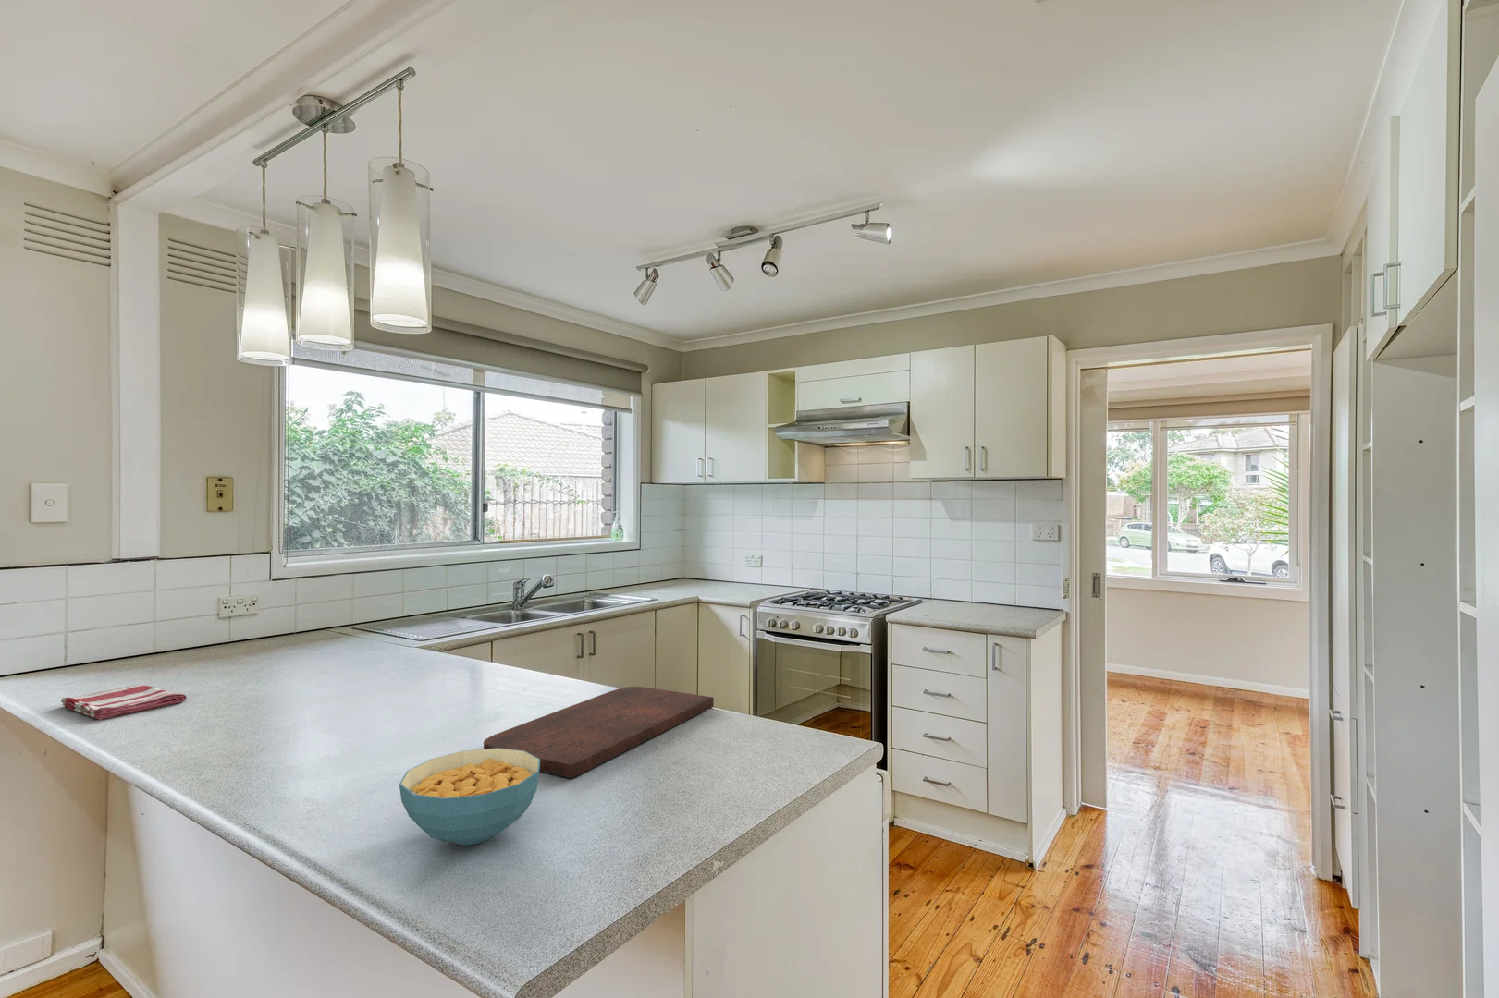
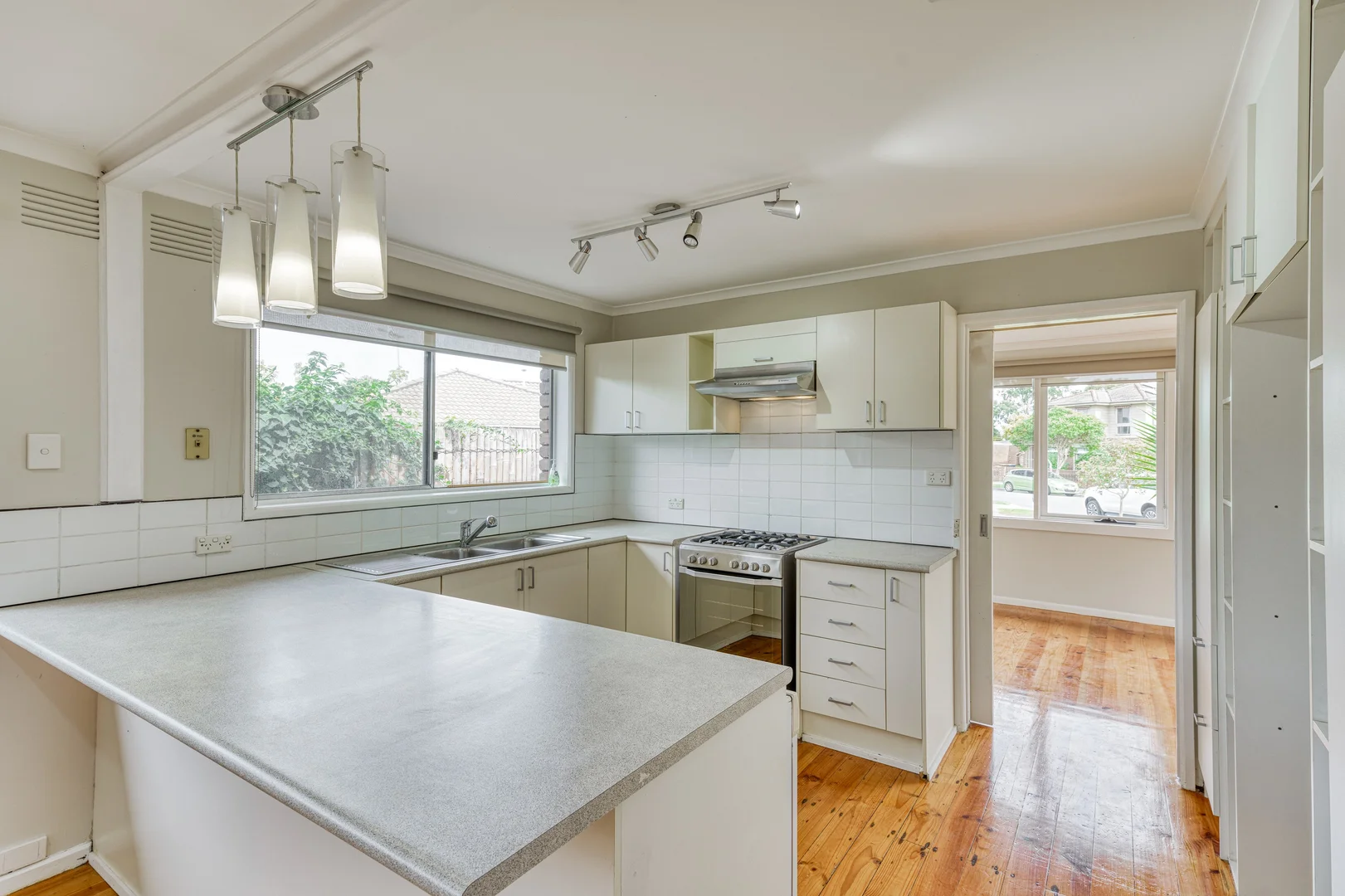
- cereal bowl (473, 803)
- cutting board (605, 723)
- dish towel (123, 698)
